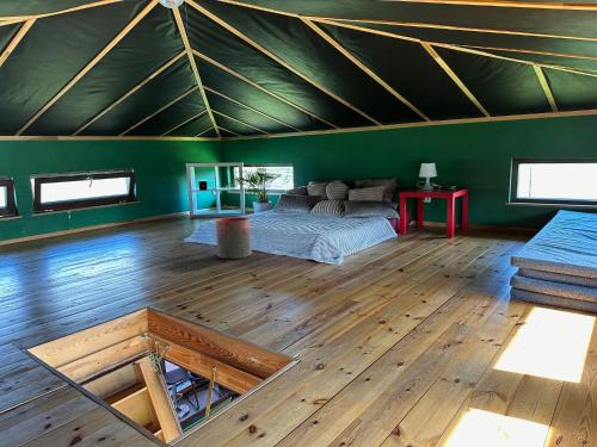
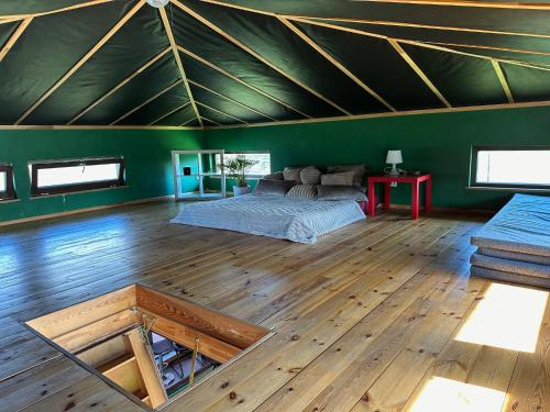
- trash can (233, 237)
